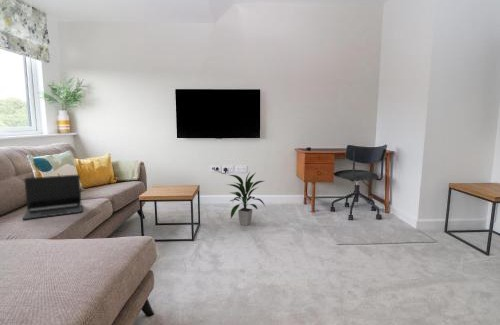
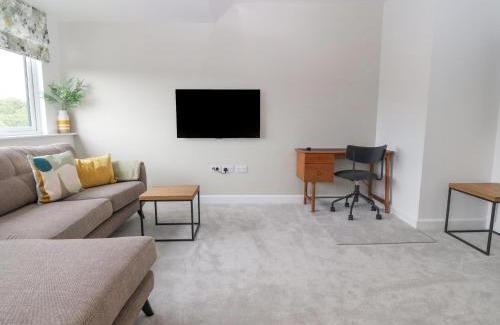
- laptop (53, 195)
- indoor plant (243, 197)
